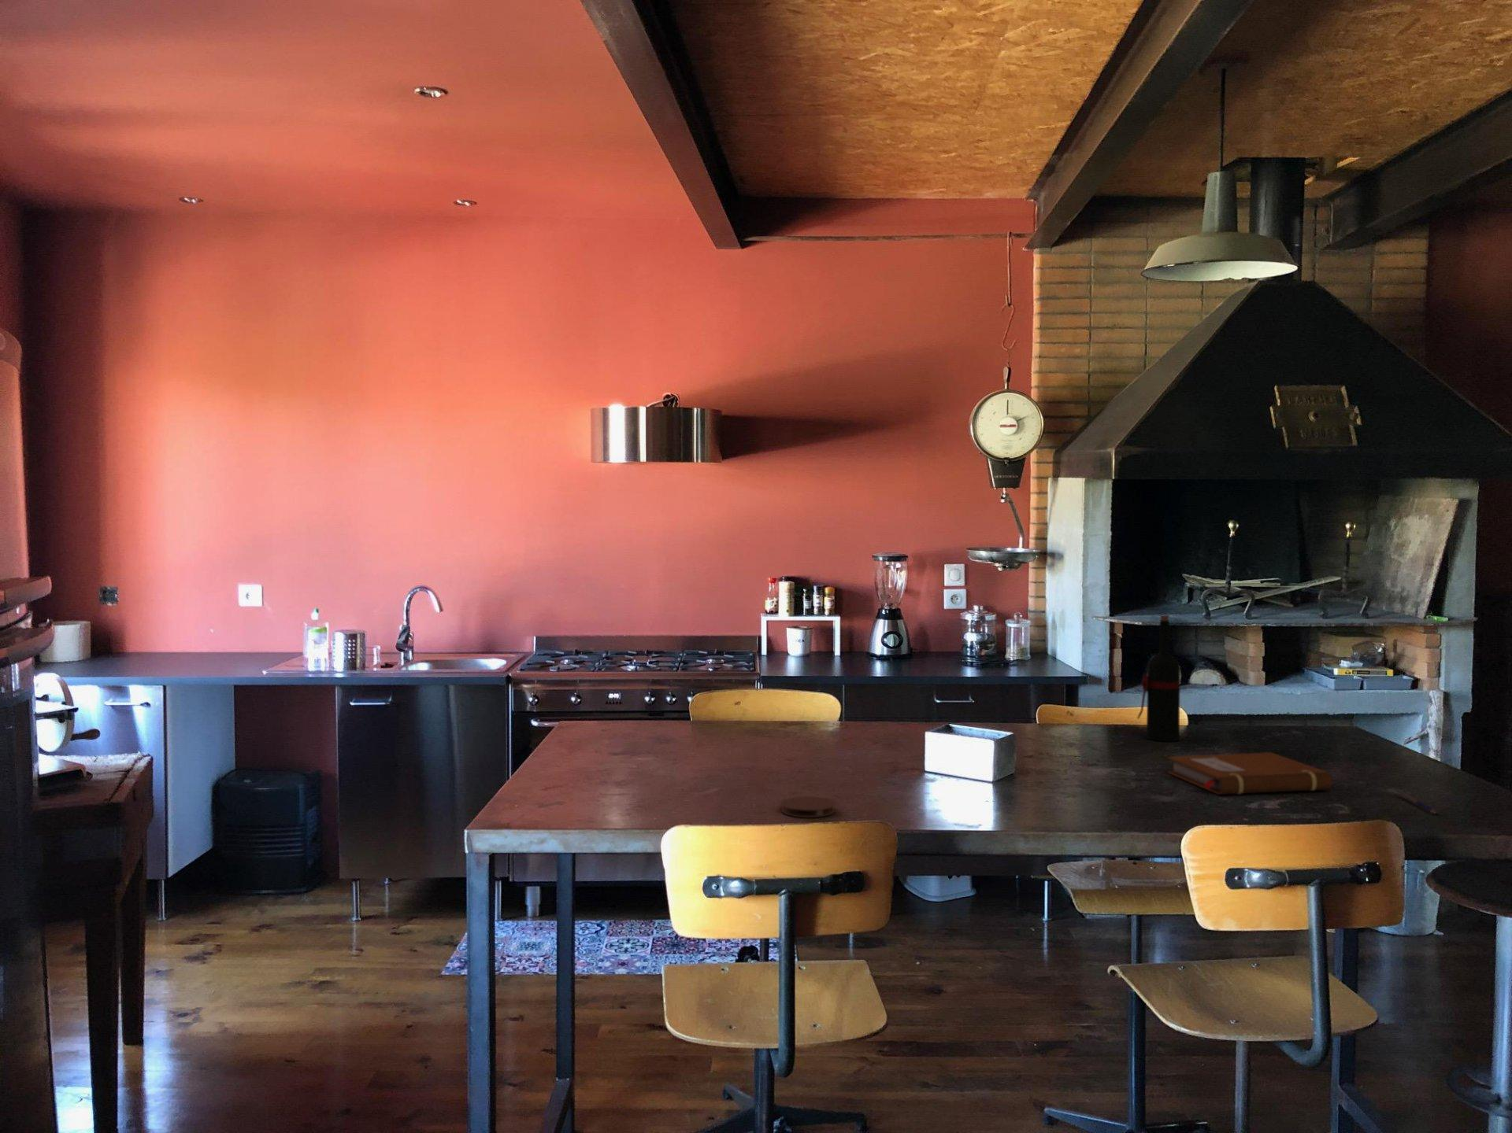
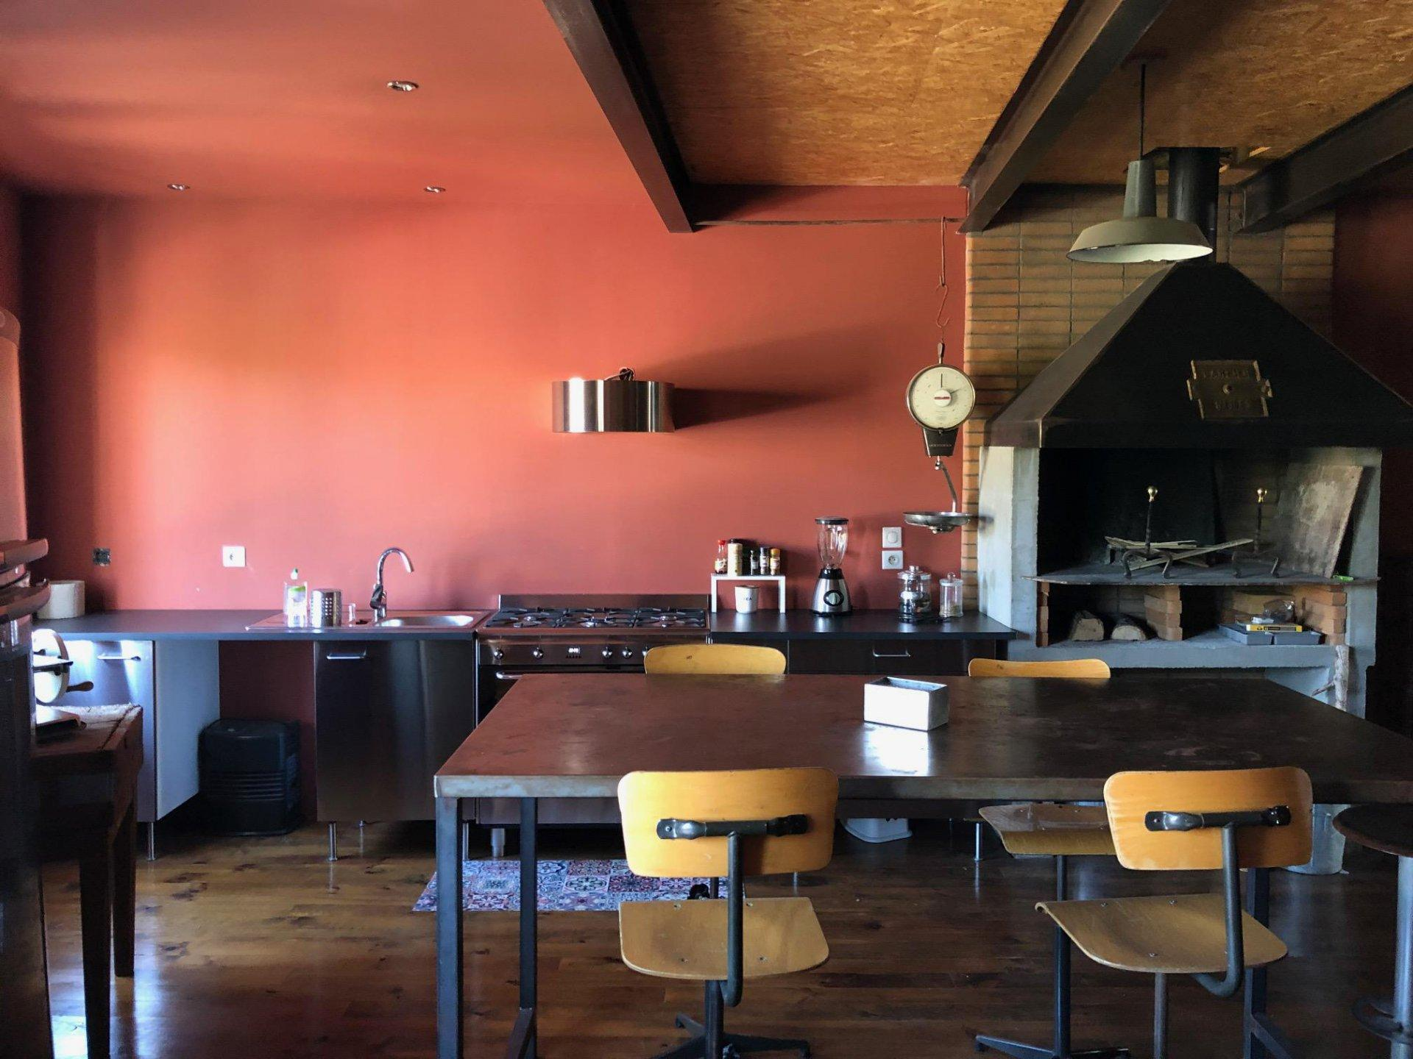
- pen (1418, 802)
- coaster (808, 807)
- wine bottle (1158, 677)
- notebook (1244, 774)
